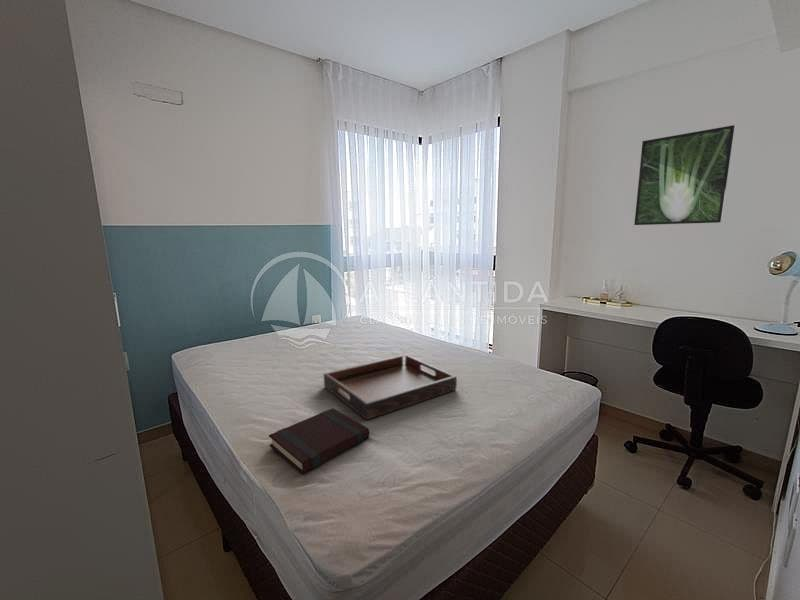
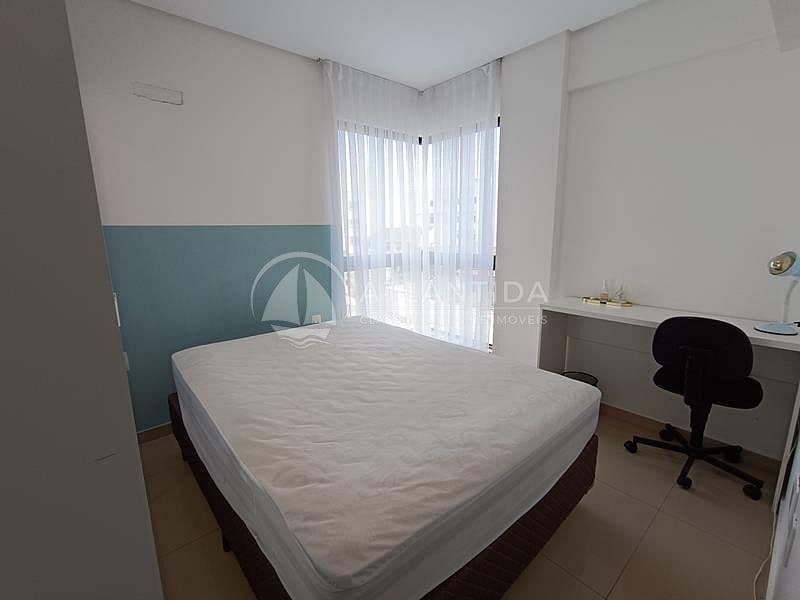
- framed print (679, 179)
- book (320, 437)
- serving tray (389, 381)
